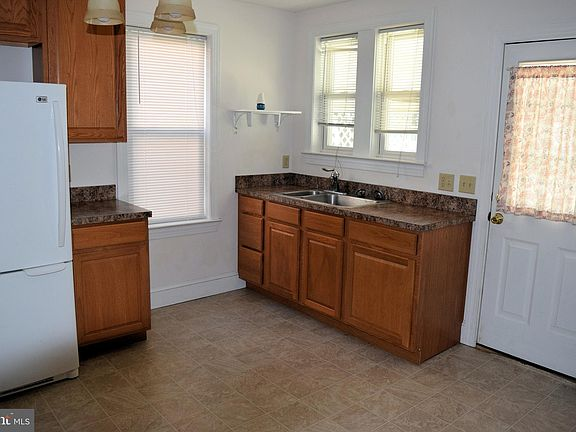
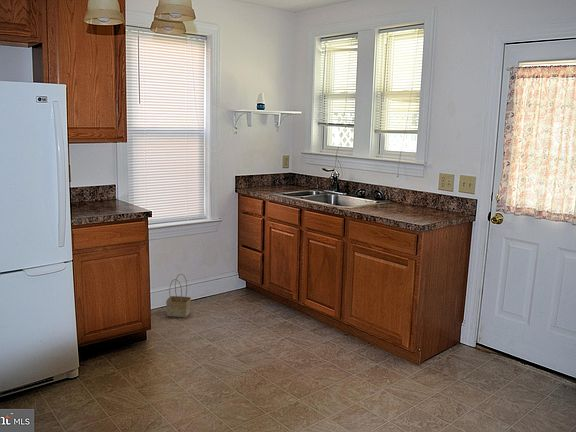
+ basket (178, 296)
